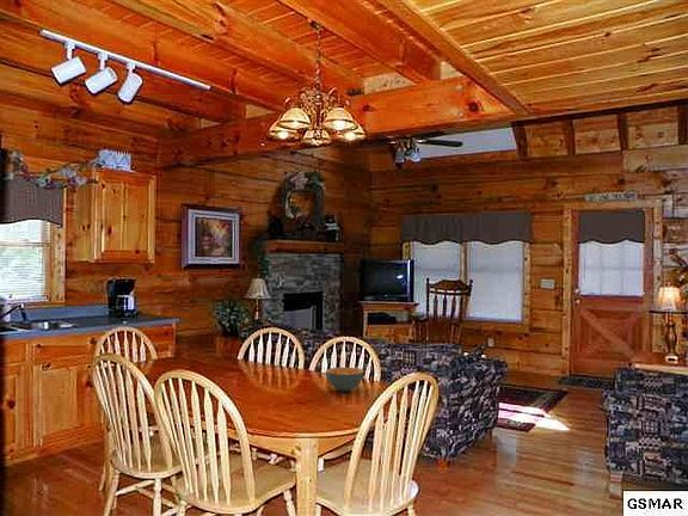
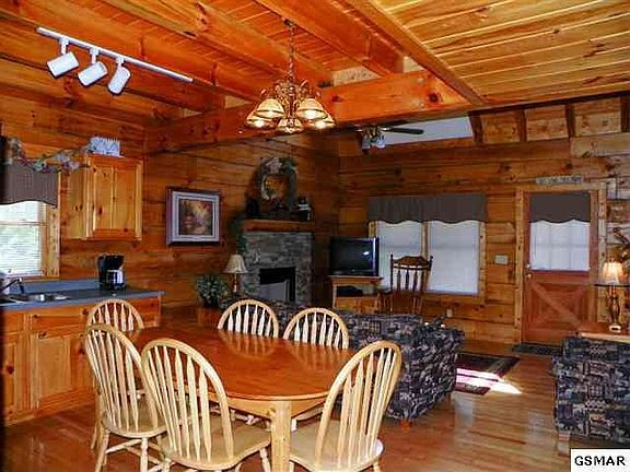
- cereal bowl (344, 380)
